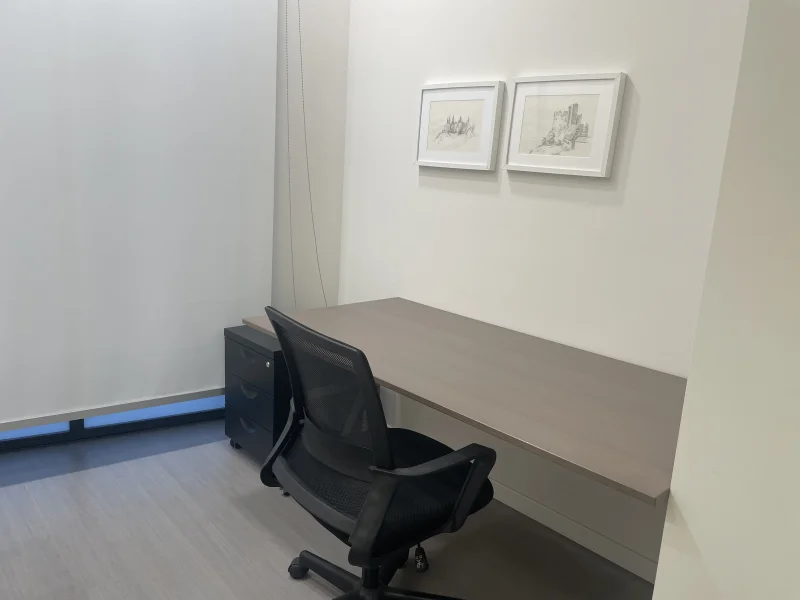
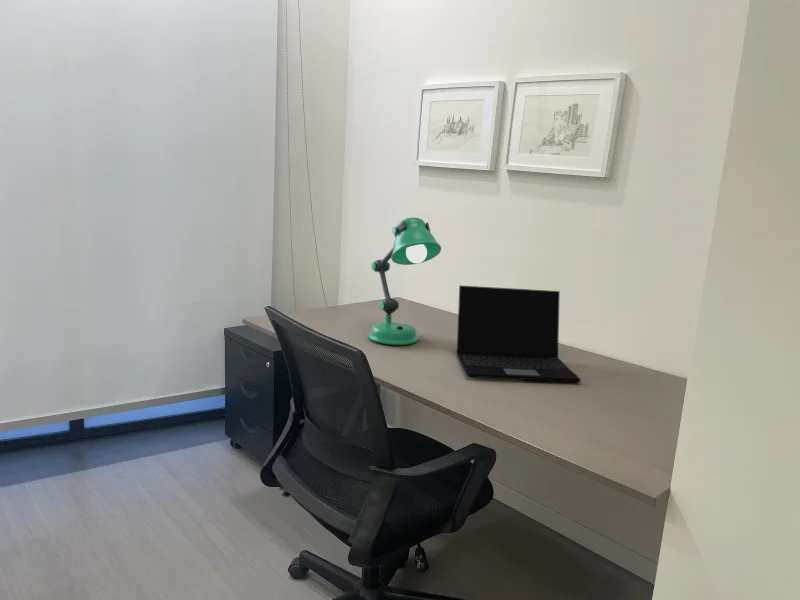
+ desk lamp (386, 281)
+ laptop (516, 331)
